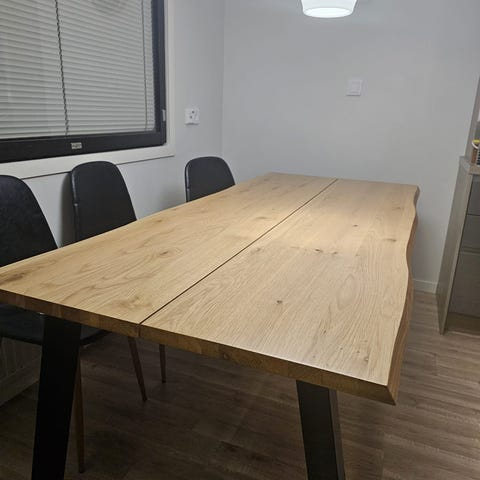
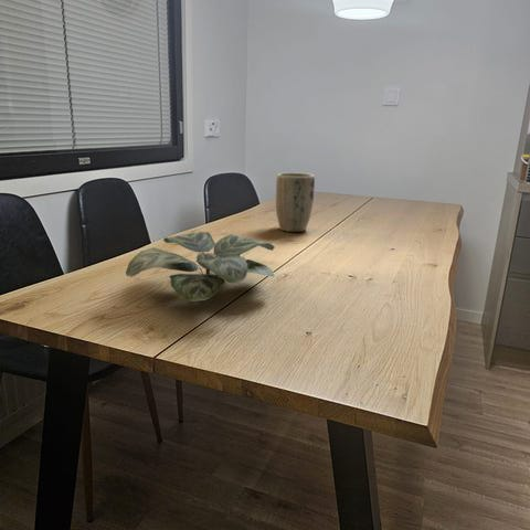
+ plant (204, 267)
+ plant pot (294, 202)
